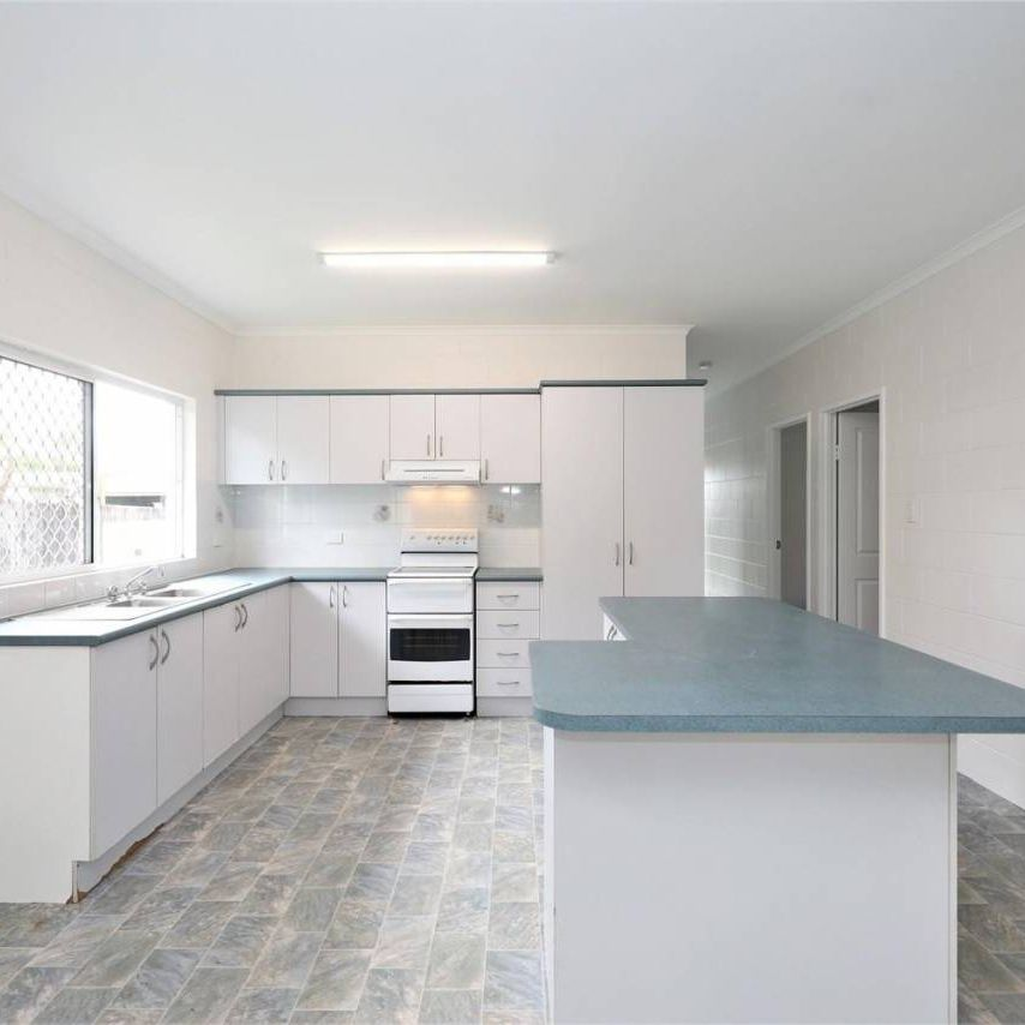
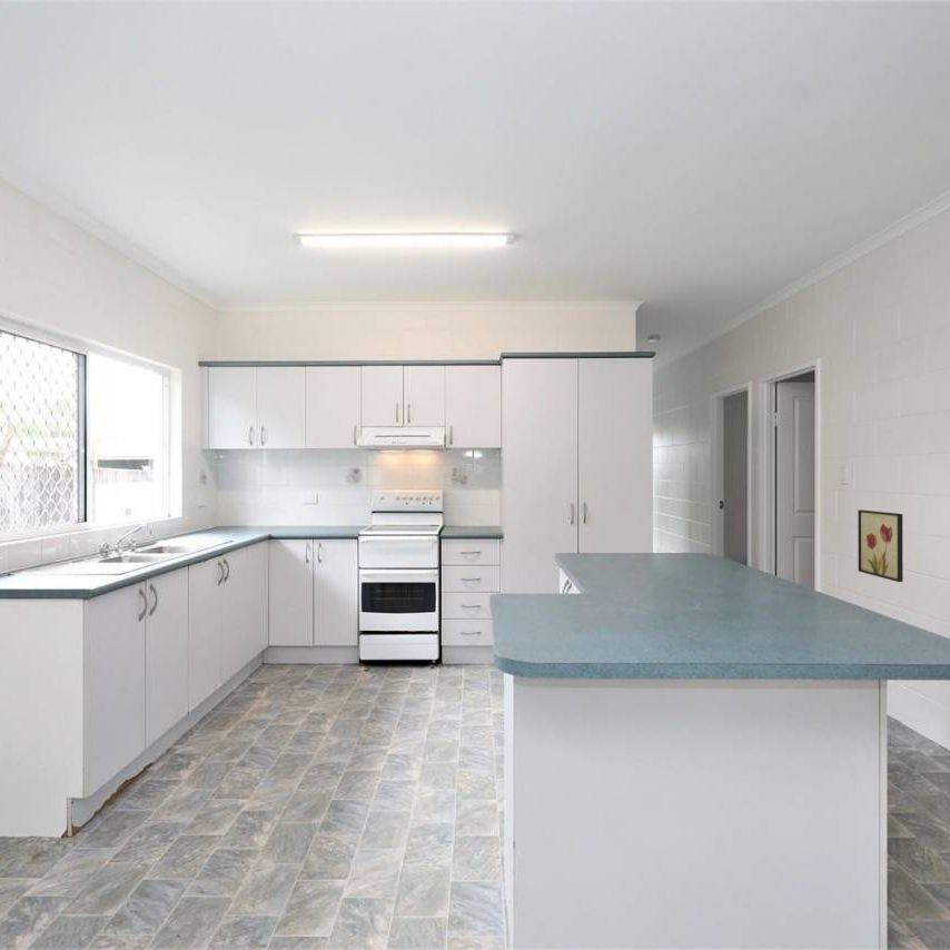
+ wall art (880, 544)
